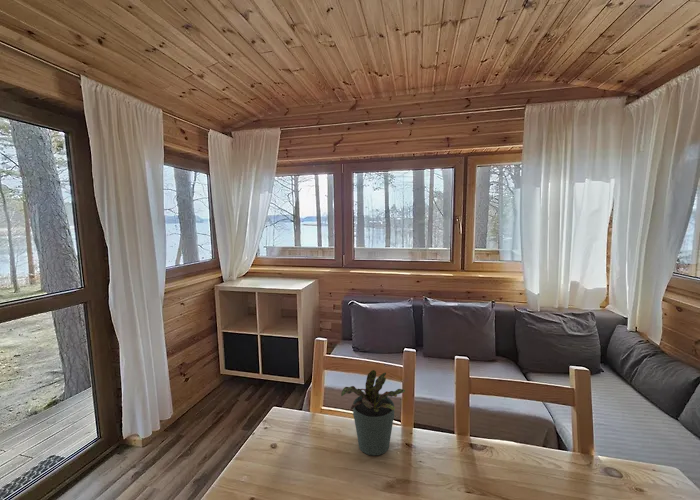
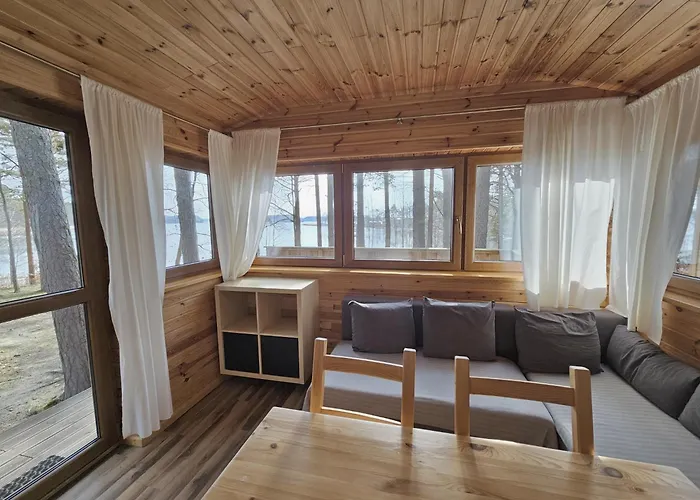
- potted plant (373, 410)
